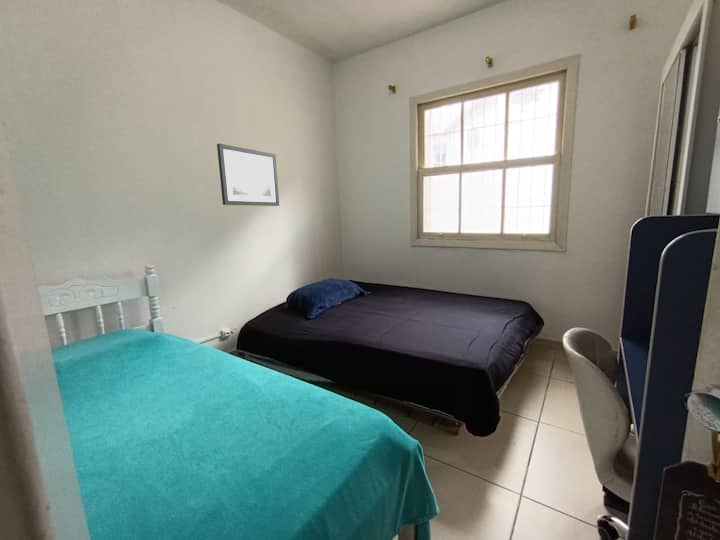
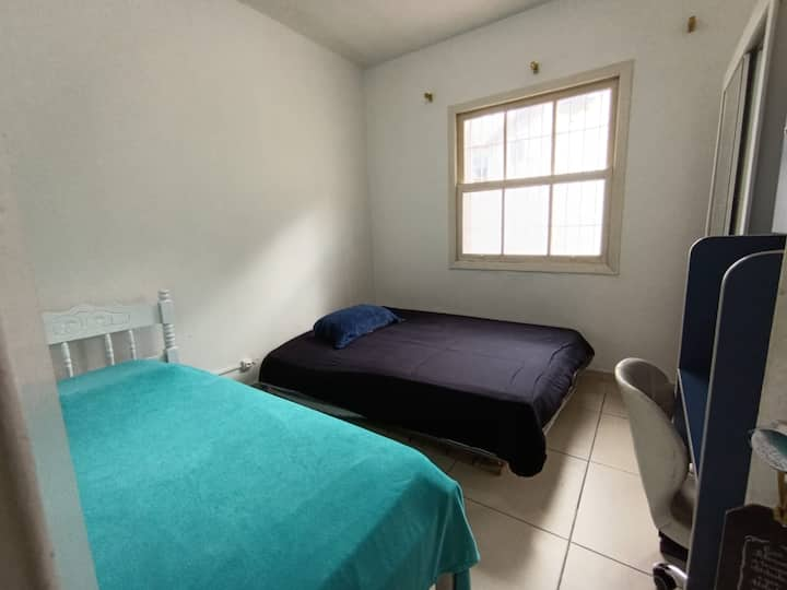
- wall art (251, 177)
